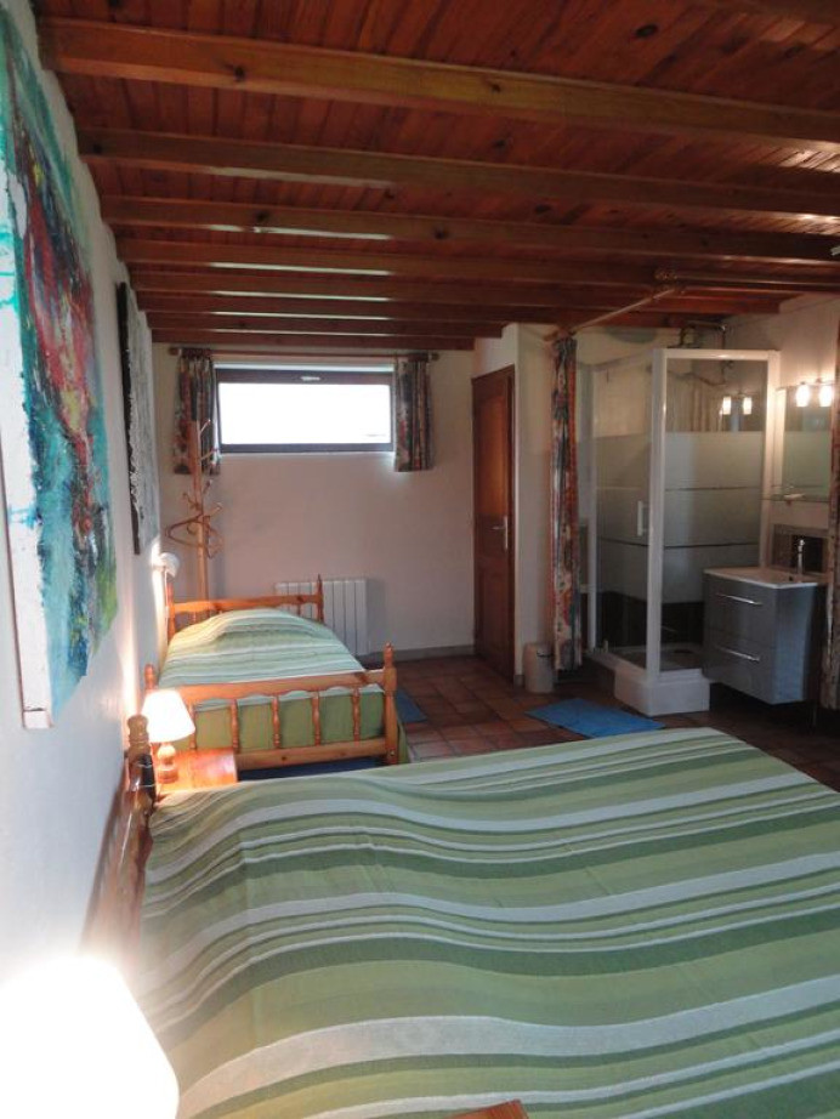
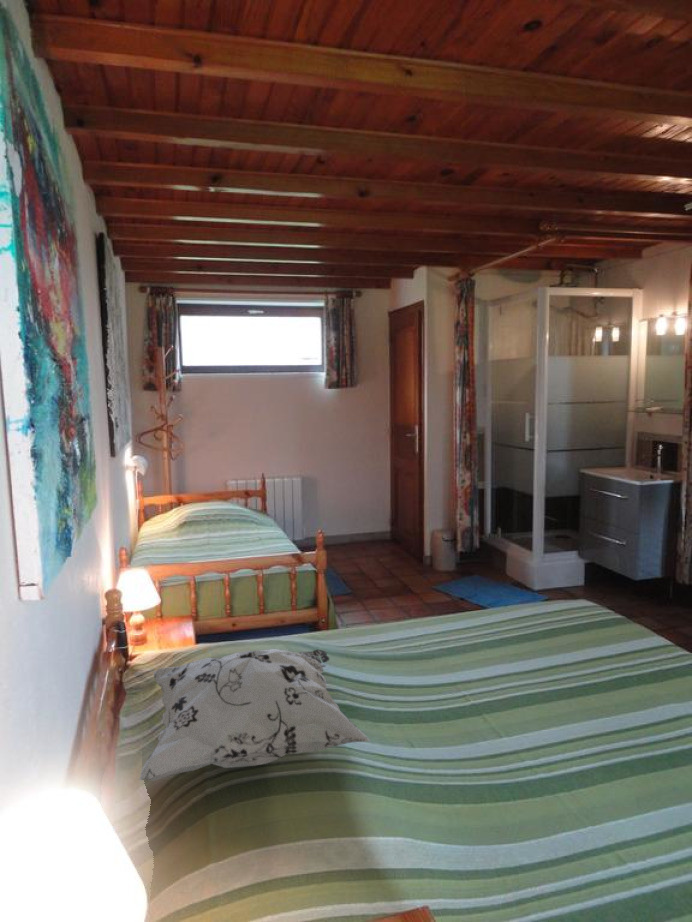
+ decorative pillow (249, 702)
